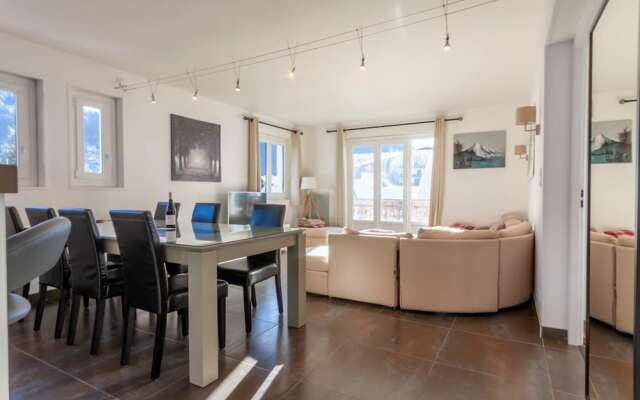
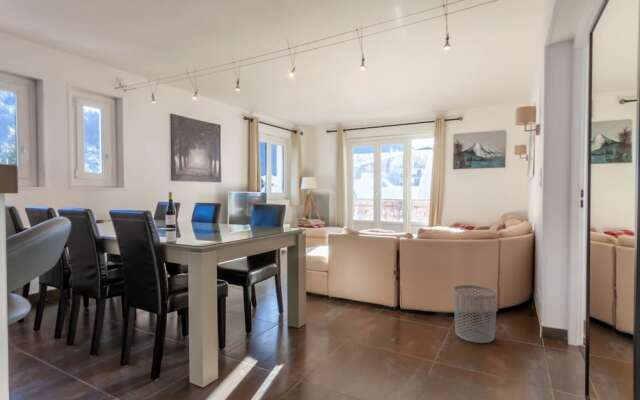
+ waste bin (474, 312)
